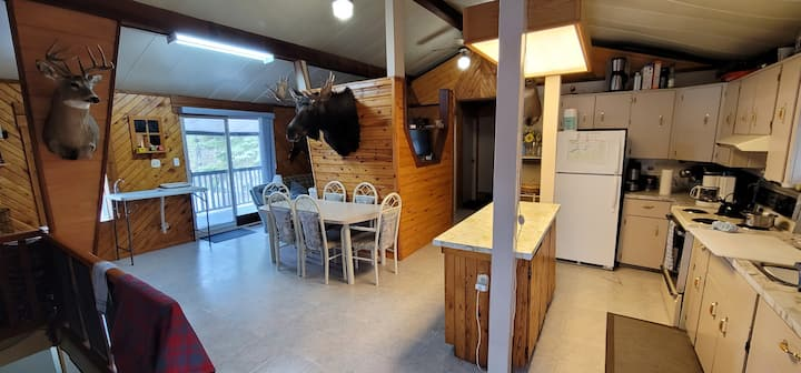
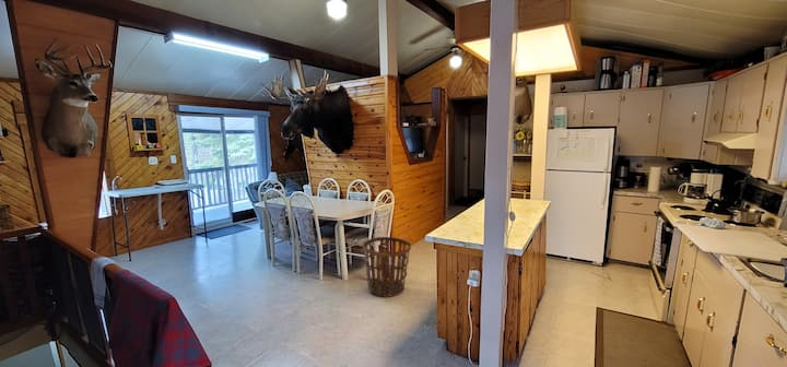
+ basket (387, 265)
